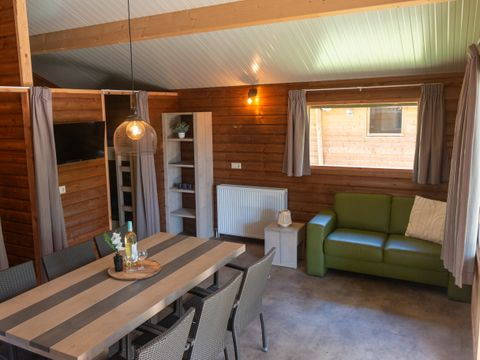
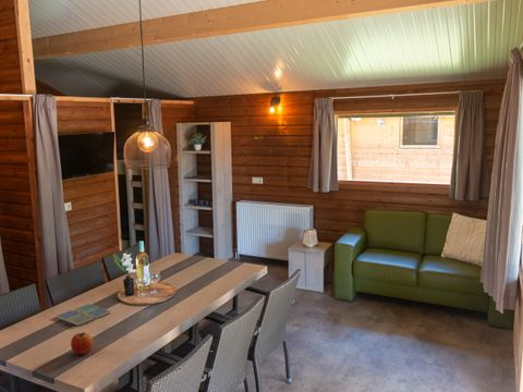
+ apple (81, 342)
+ drink coaster (82, 314)
